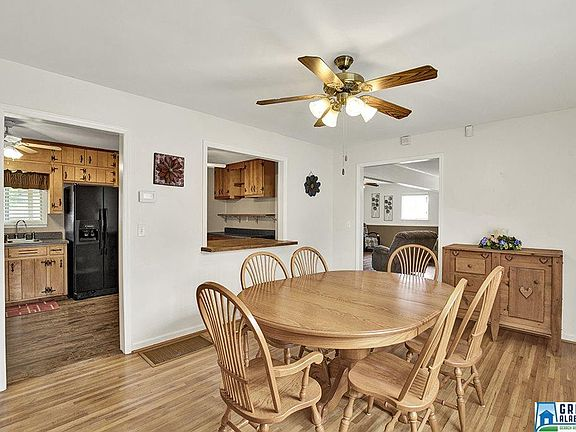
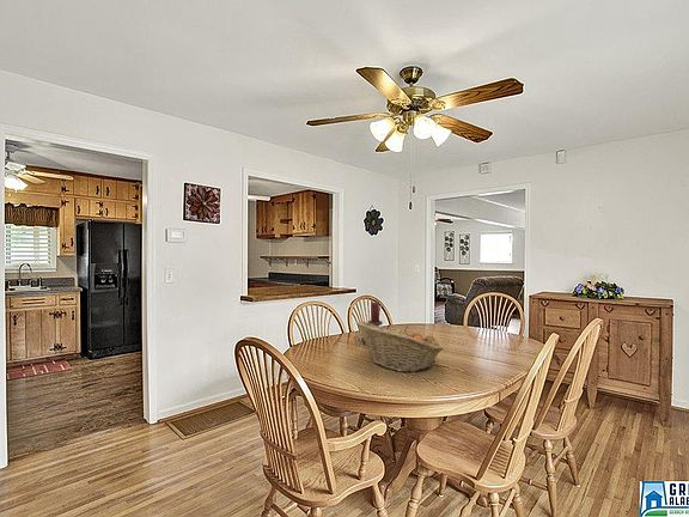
+ fruit basket (397, 342)
+ candle holder (371, 322)
